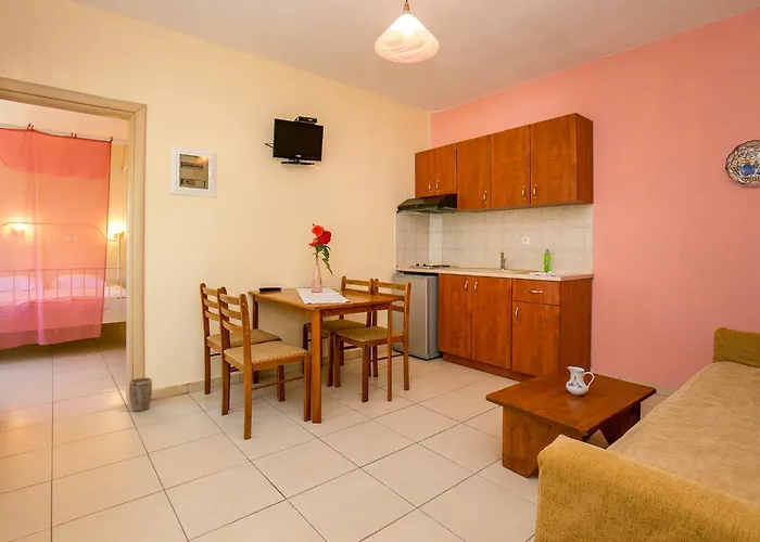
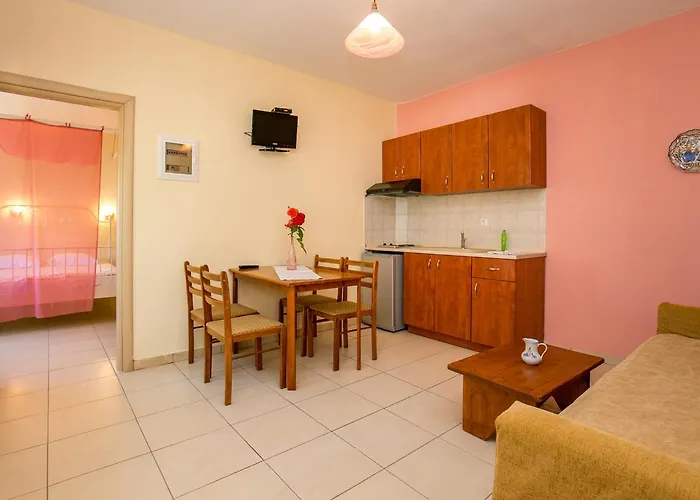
- plant pot (140, 393)
